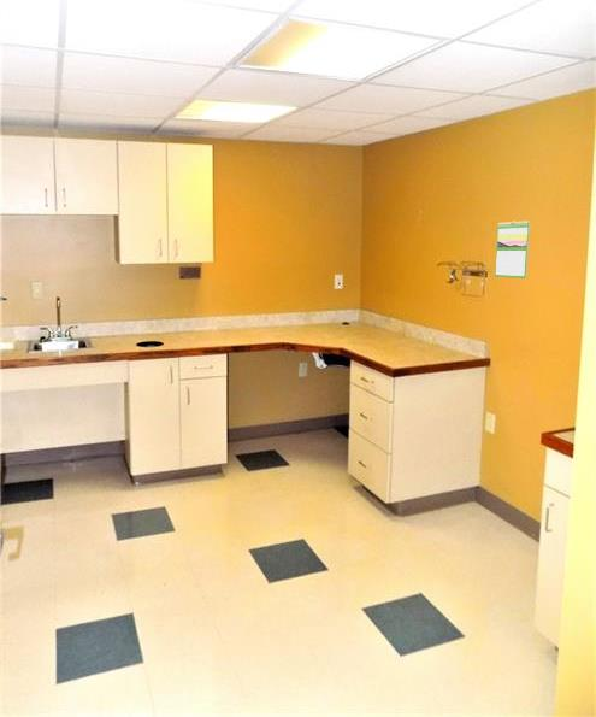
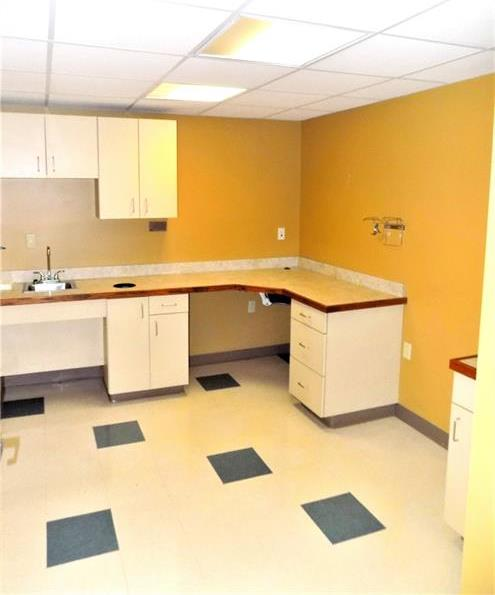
- calendar (512, 249)
